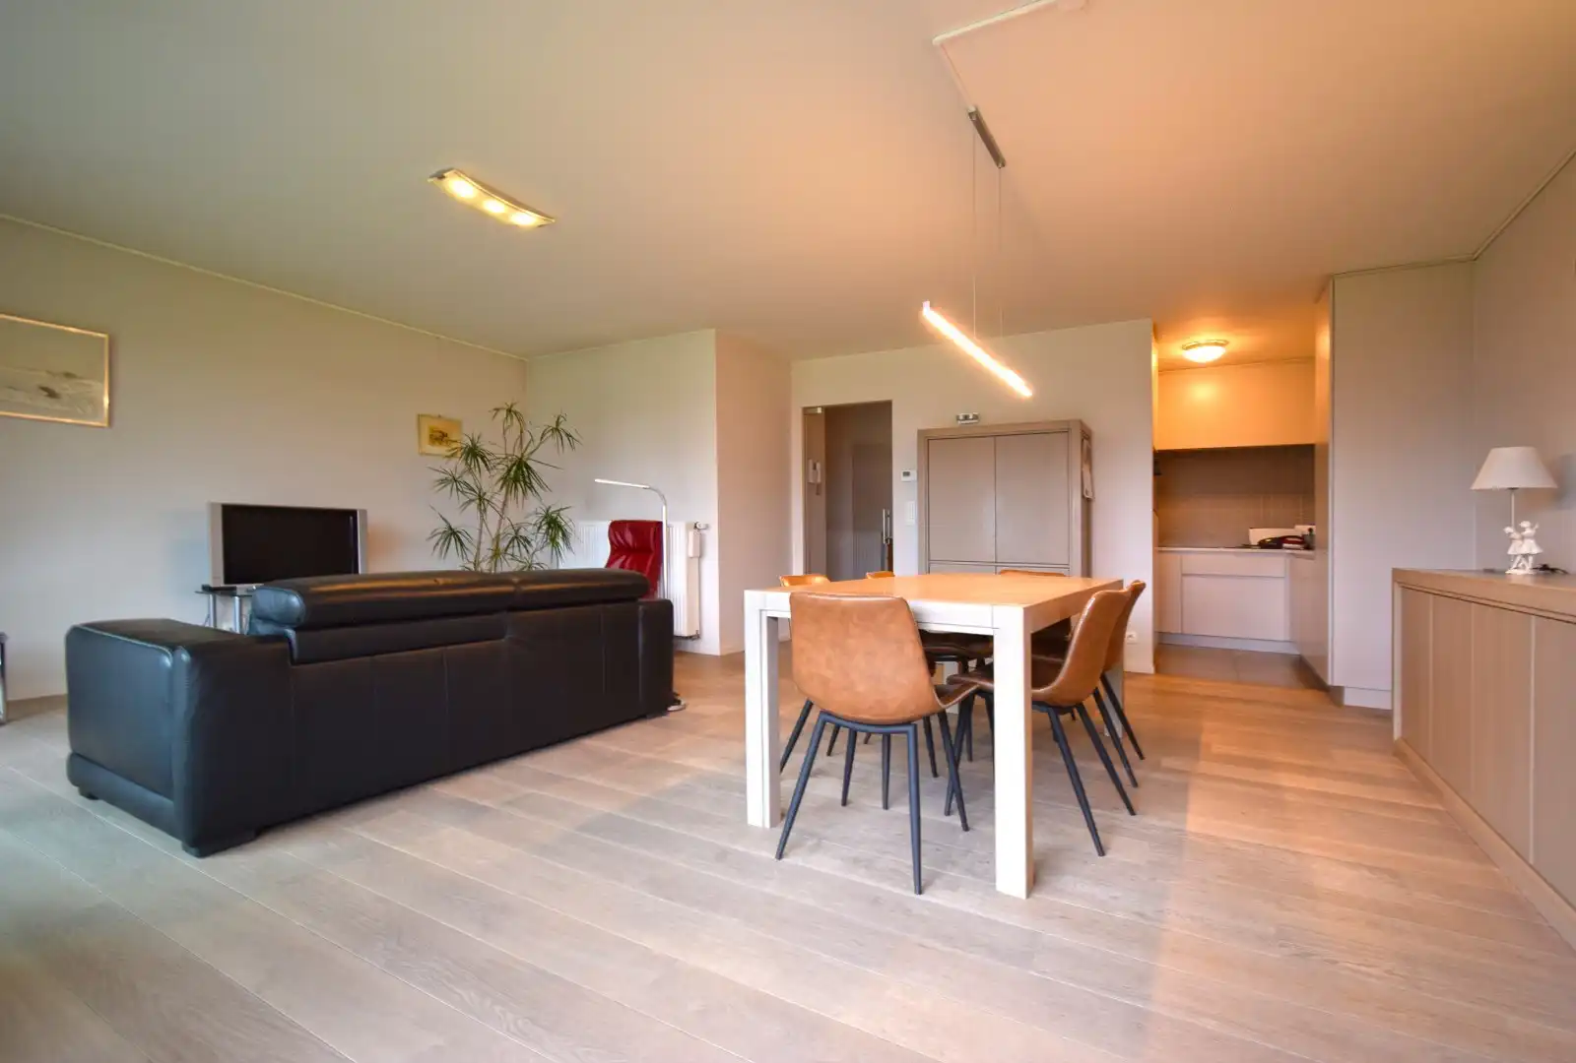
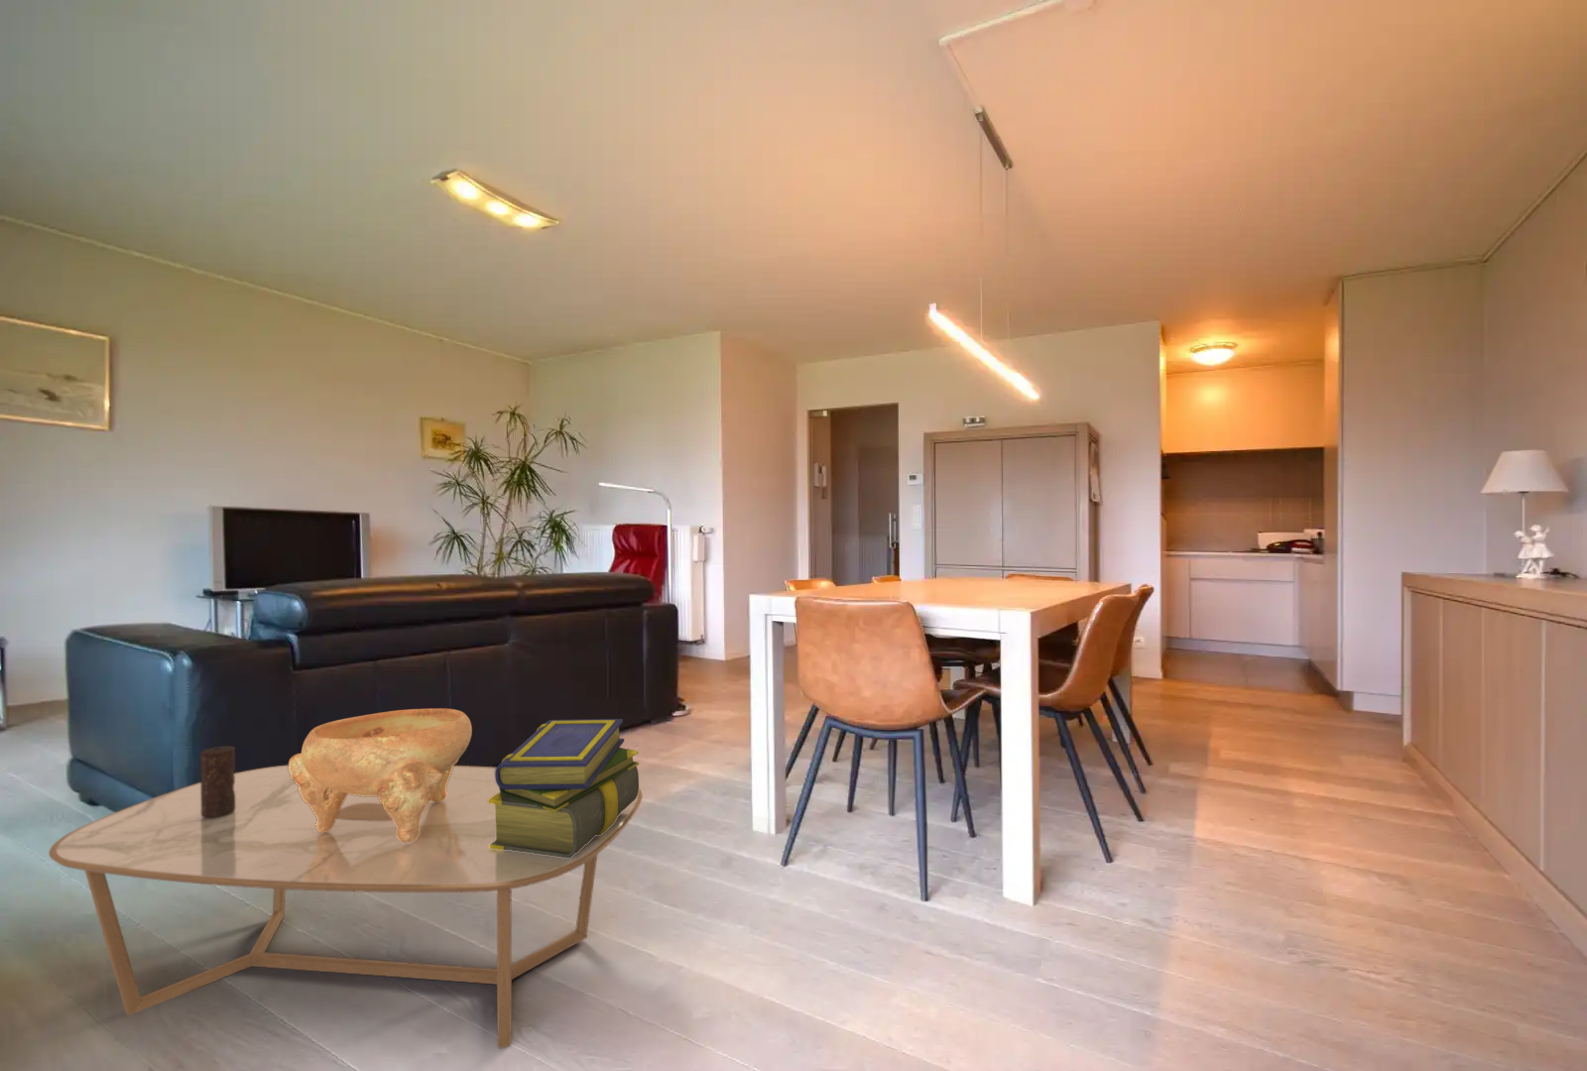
+ stack of books (569, 779)
+ decorative bowl (399, 770)
+ candle (217, 781)
+ coffee table (374, 892)
